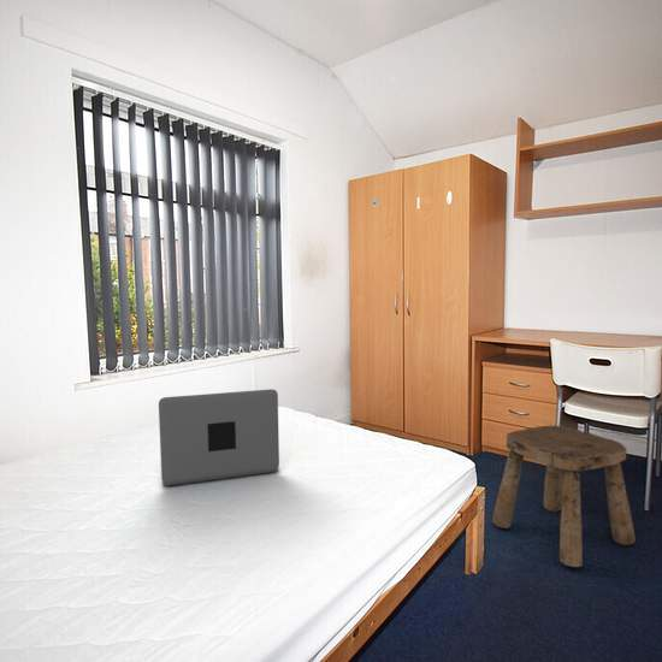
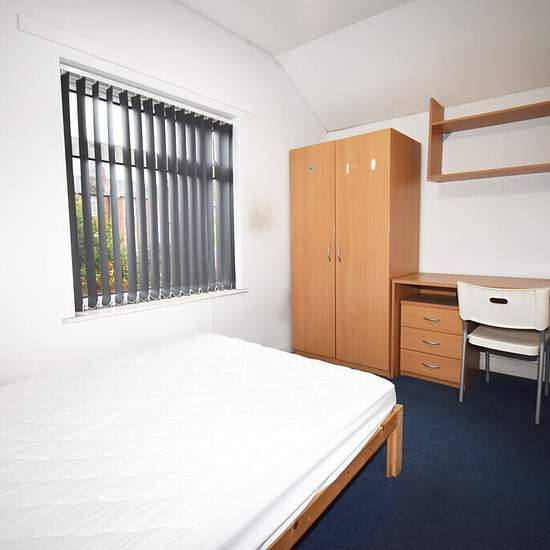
- stool (561, 486)
- laptop (218, 425)
